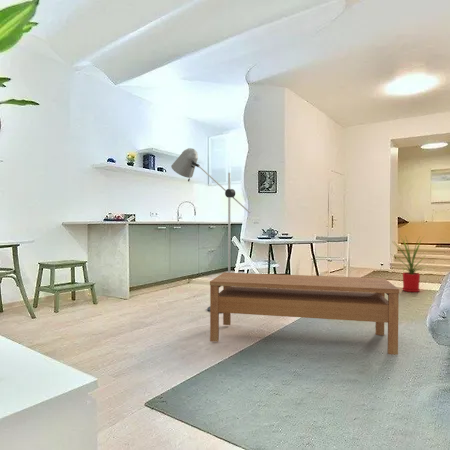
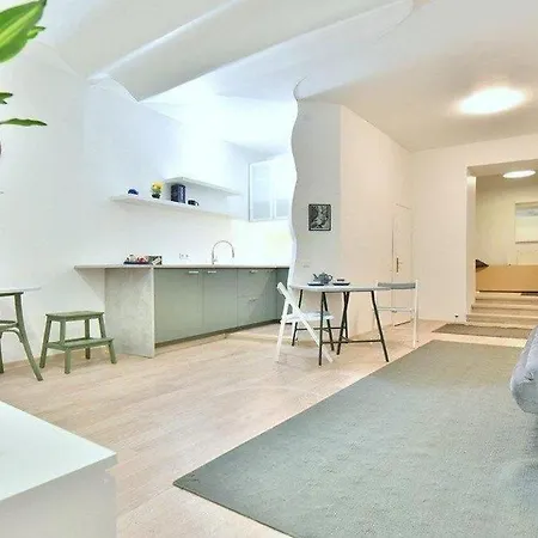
- house plant (412, 262)
- coffee table (299, 308)
- floor lamp (228, 225)
